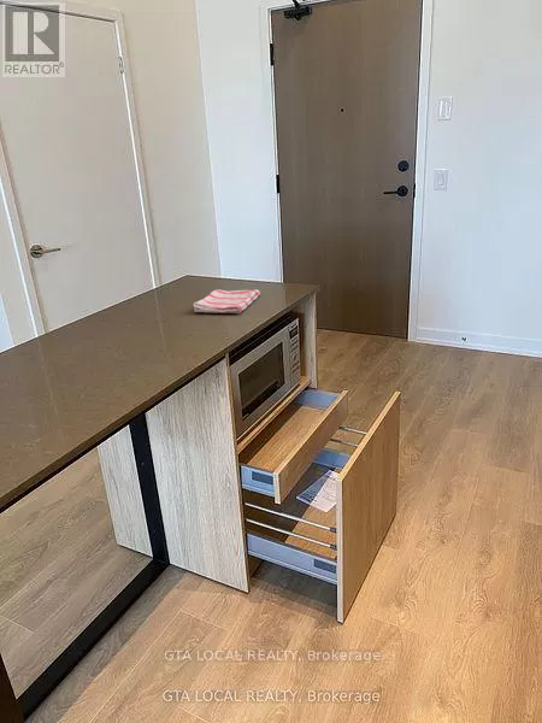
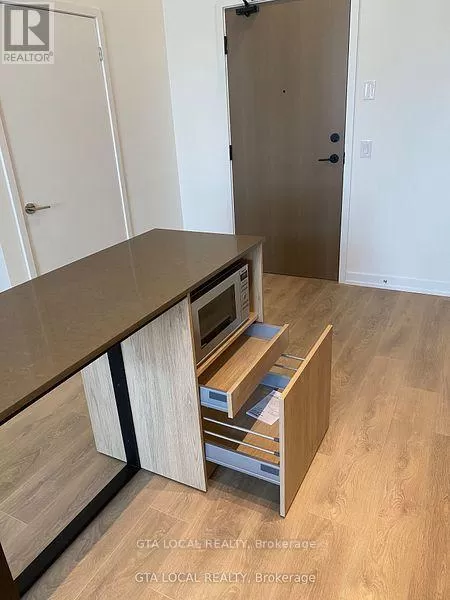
- dish towel (228, 299)
